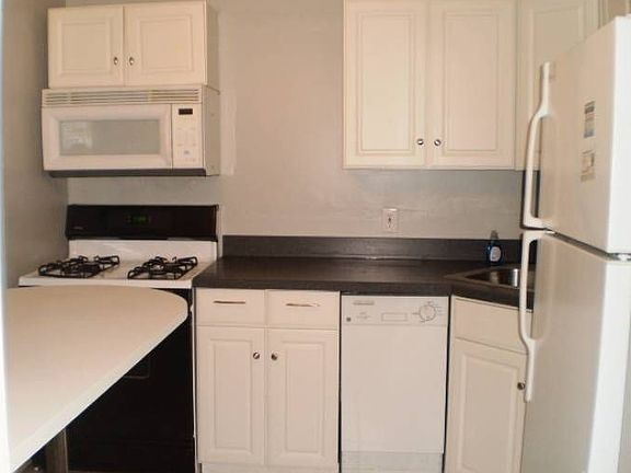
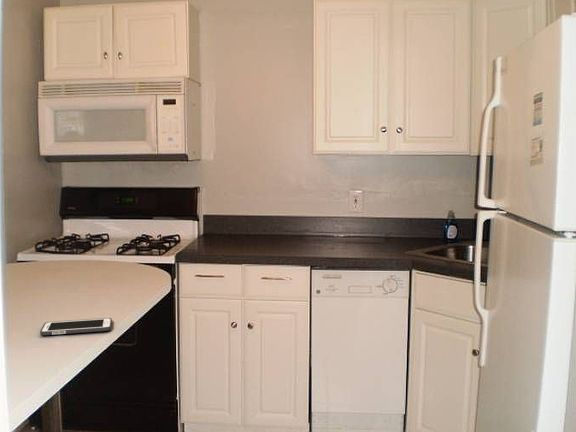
+ cell phone (77, 326)
